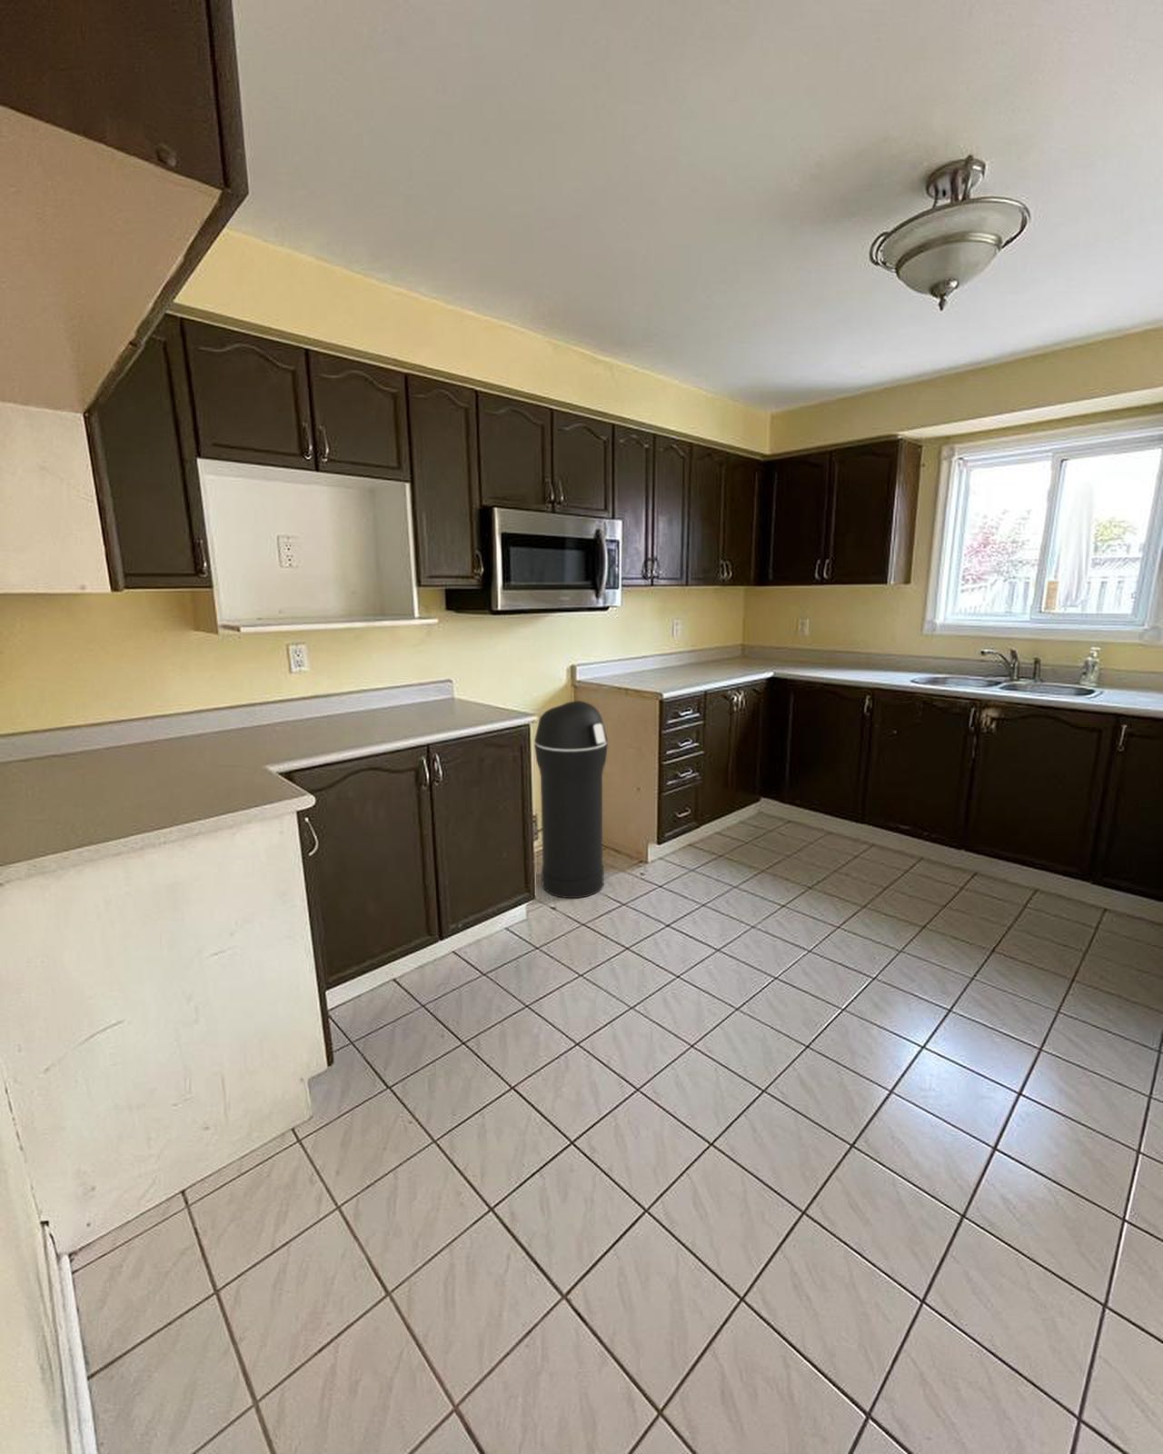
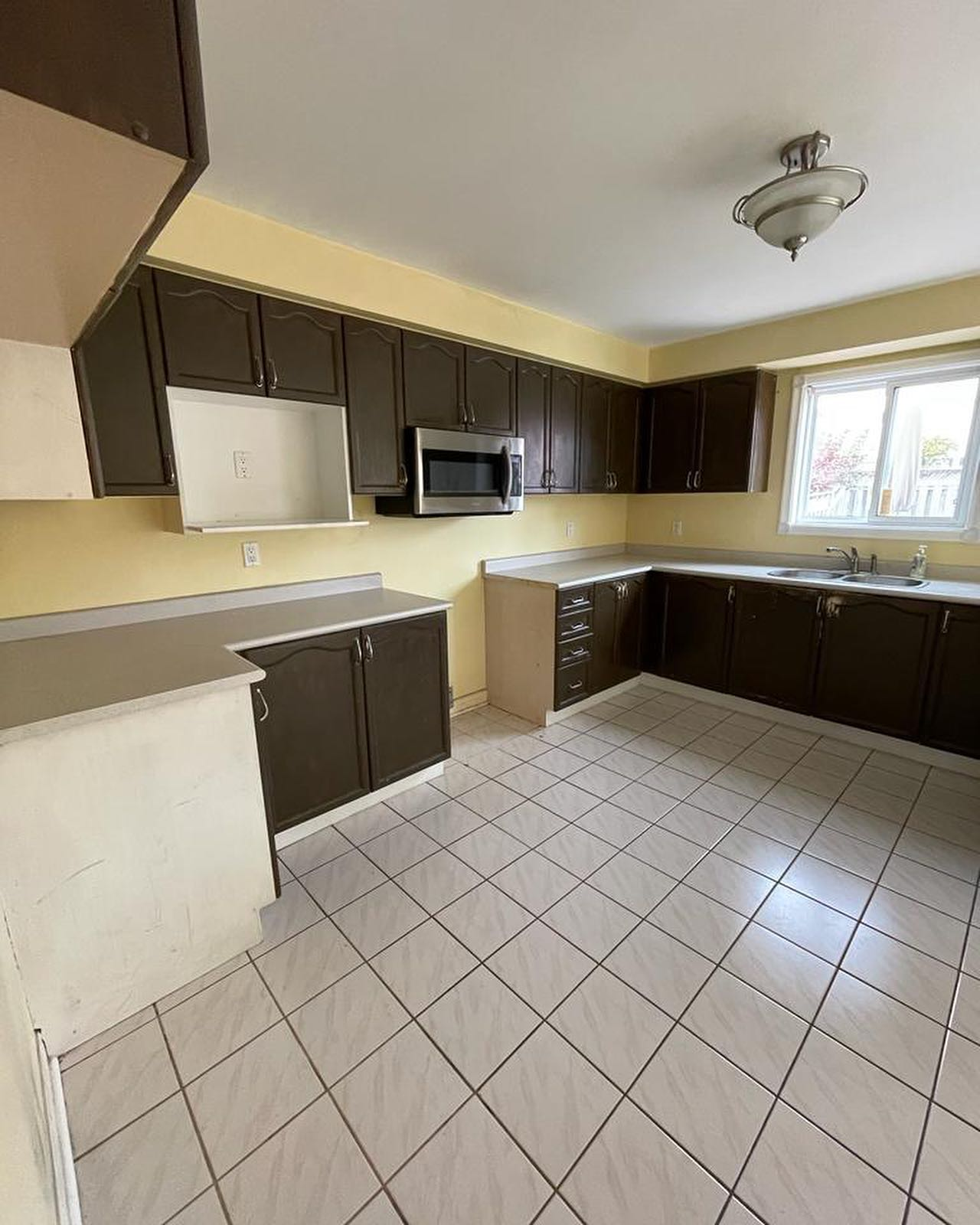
- trash can (573, 795)
